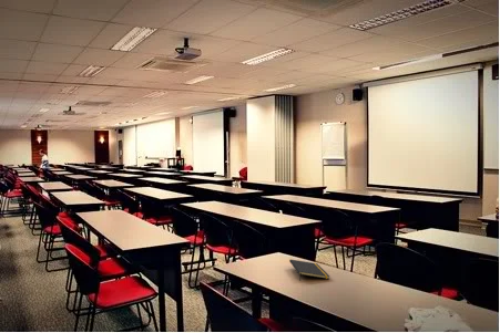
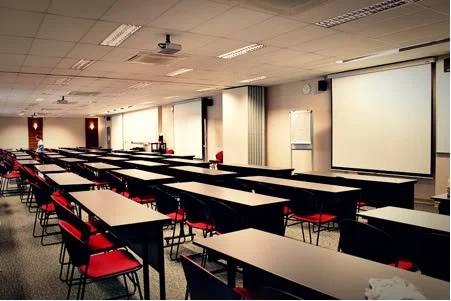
- notepad (308, 268)
